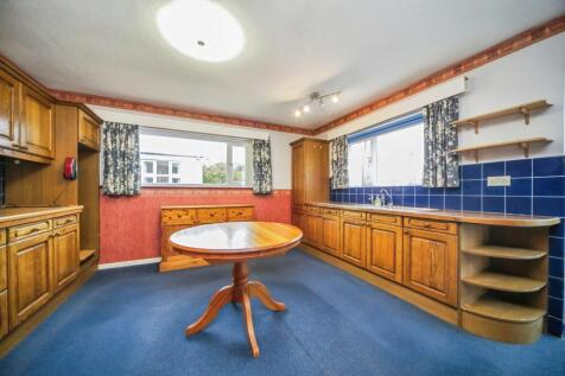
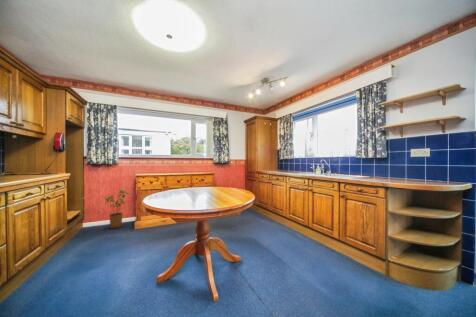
+ house plant (117, 207)
